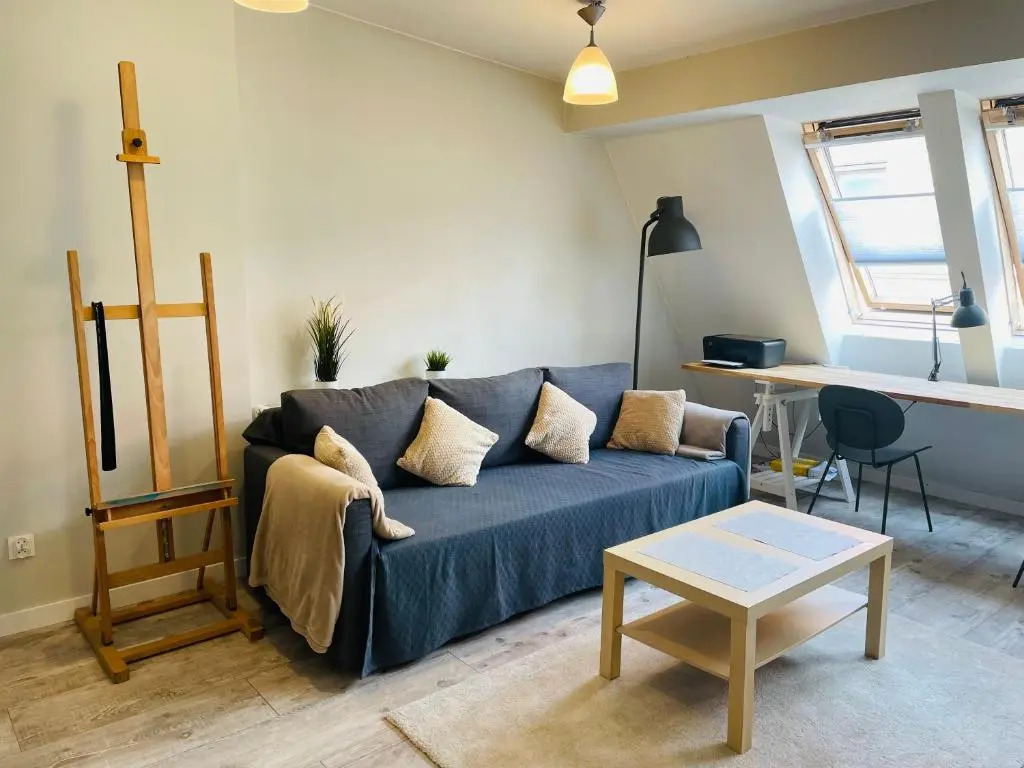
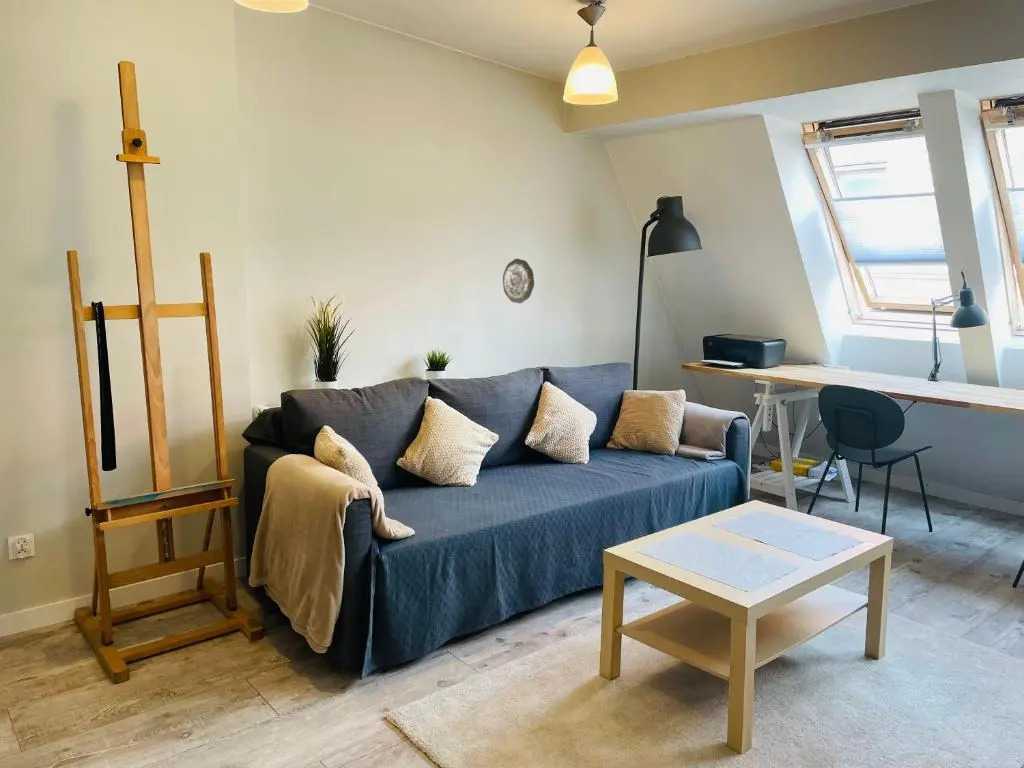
+ decorative plate (517, 281)
